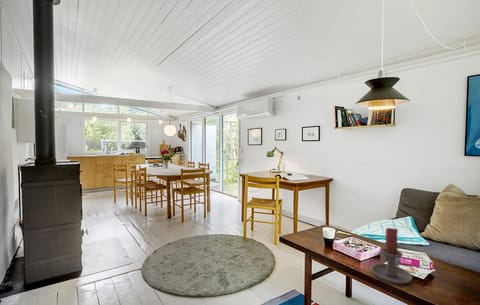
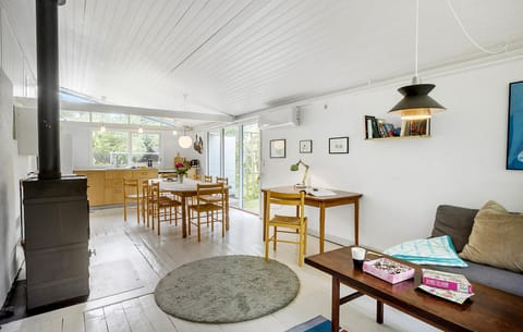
- candle holder (392, 250)
